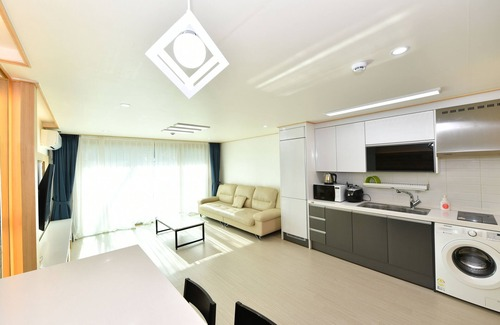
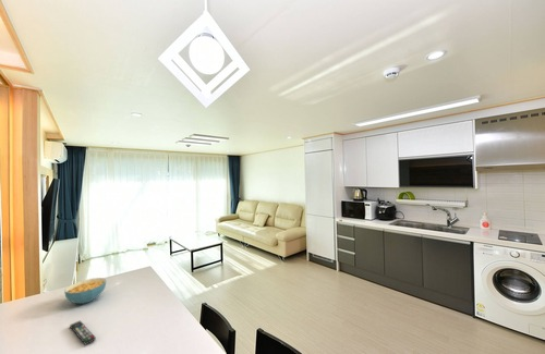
+ remote control (82, 331)
+ cereal bowl (86, 292)
